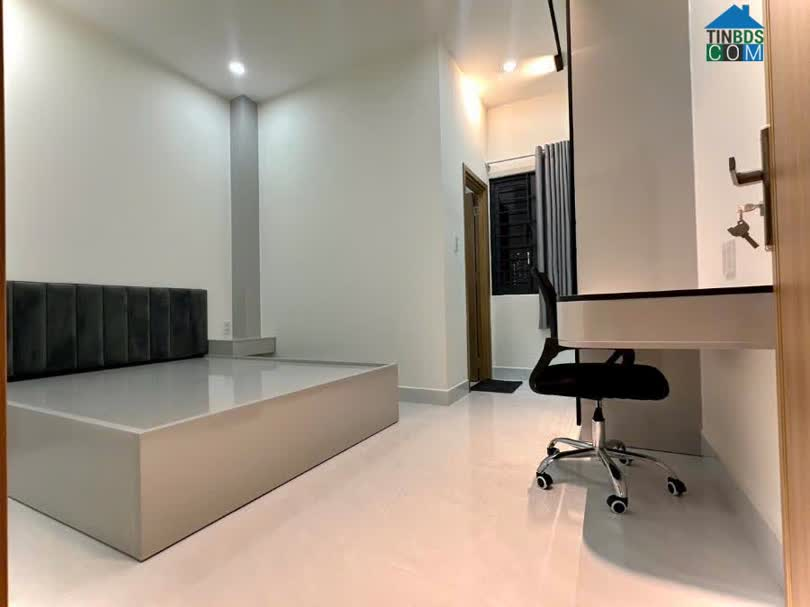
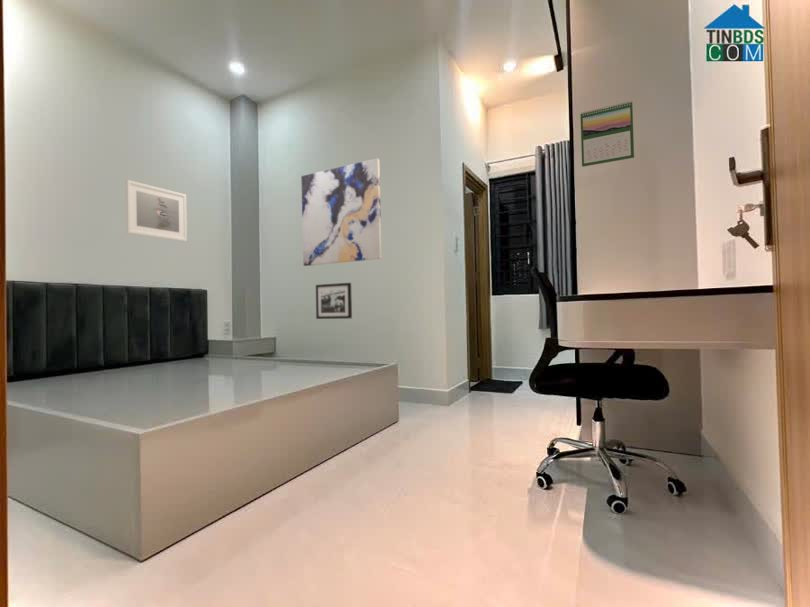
+ calendar (606, 134)
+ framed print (158, 212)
+ wall art (339, 215)
+ picture frame (333, 301)
